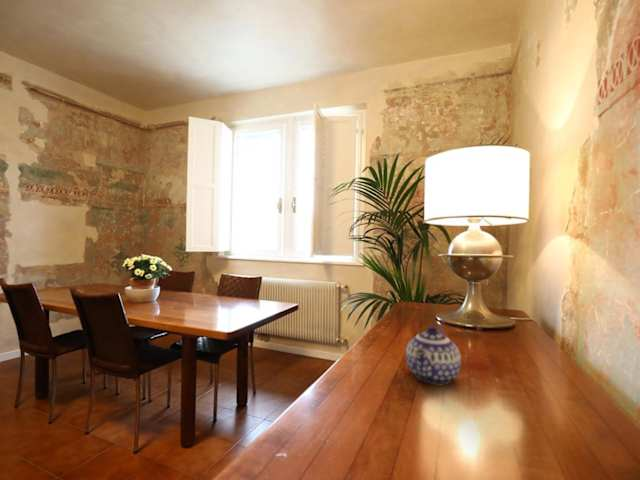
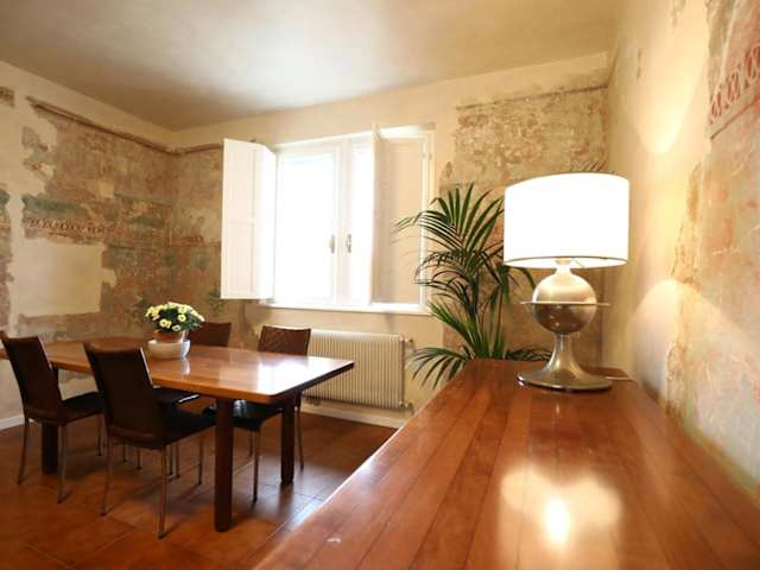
- teapot (433, 351)
